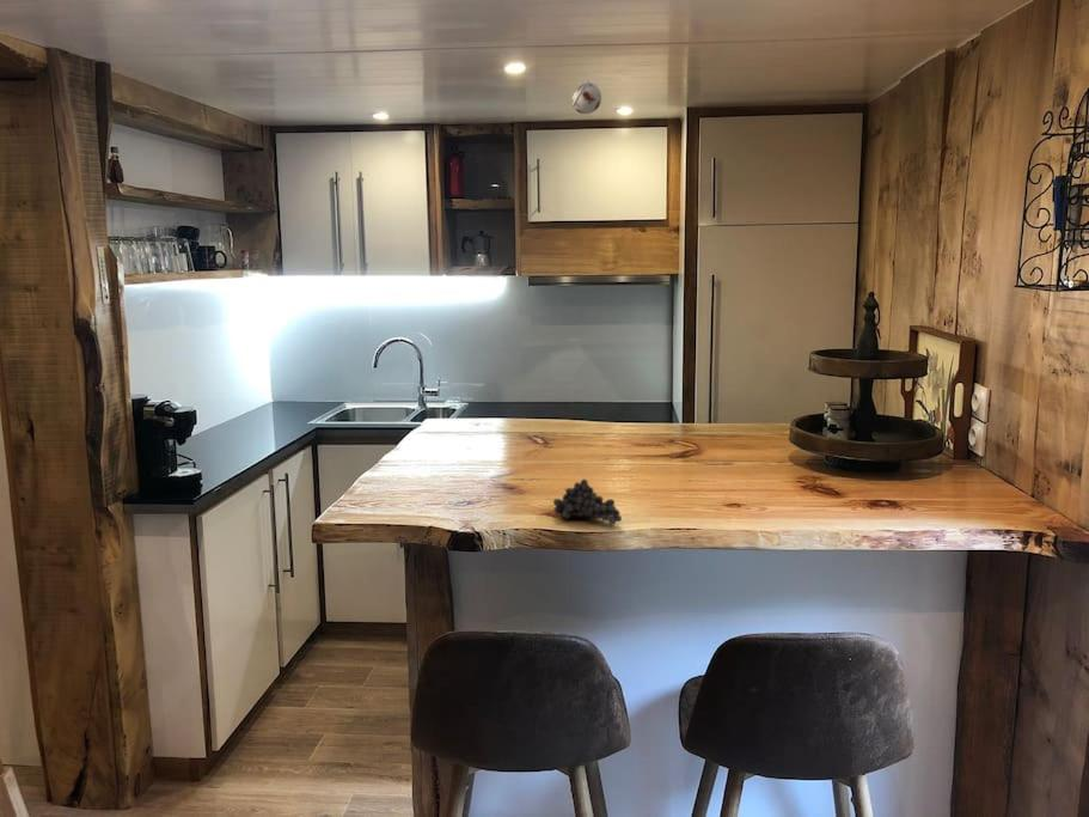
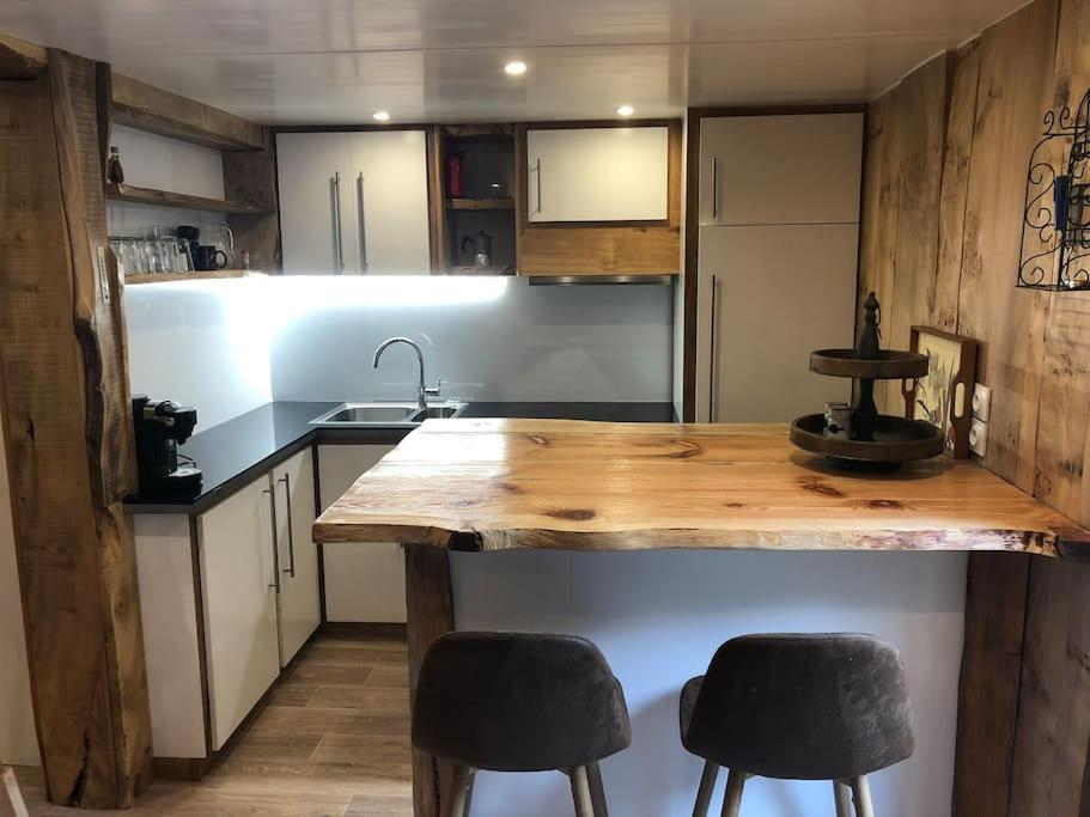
- smoke detector (586, 97)
- fruit (589, 499)
